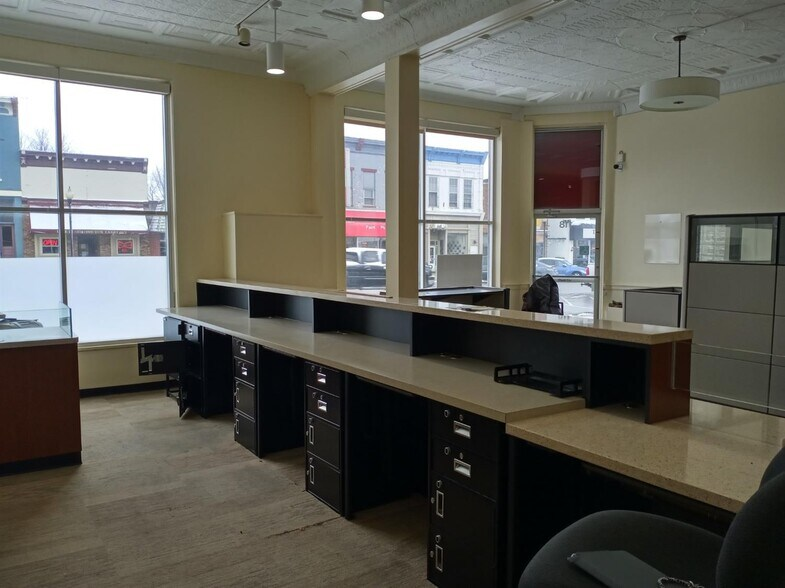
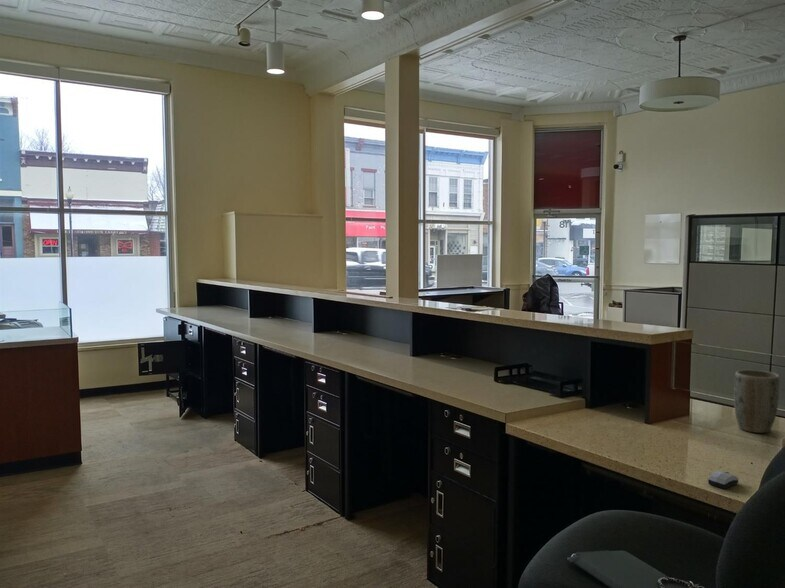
+ plant pot (755, 401)
+ computer mouse (723, 477)
